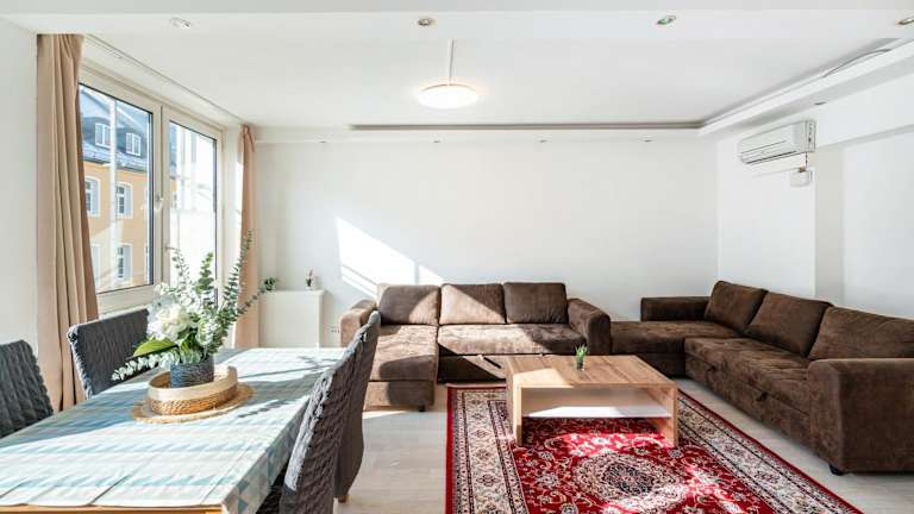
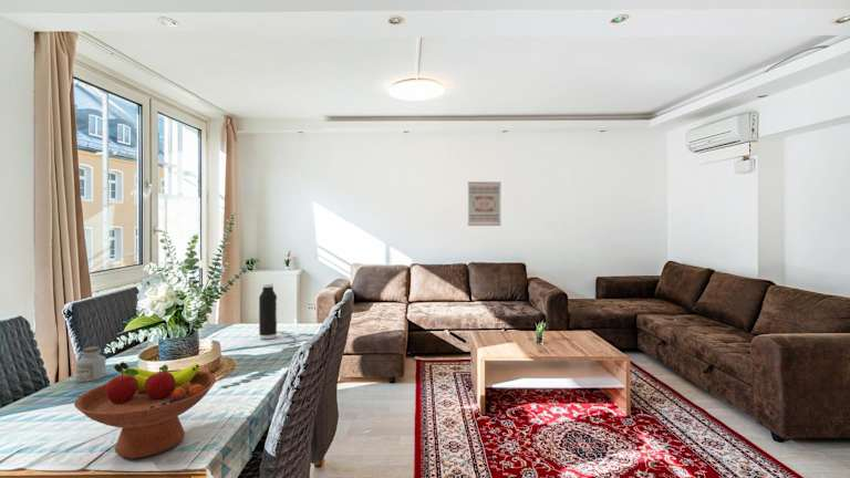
+ water bottle (268, 310)
+ jar (91, 363)
+ fruit bowl (151, 405)
+ wall art (484, 204)
